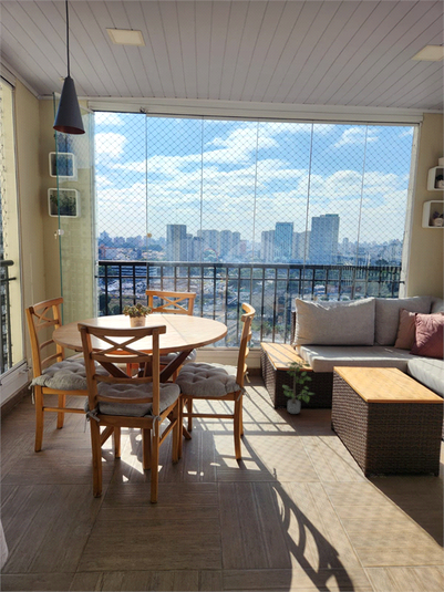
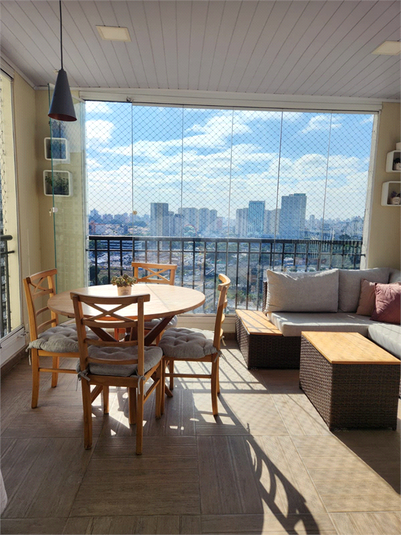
- potted plant (300, 383)
